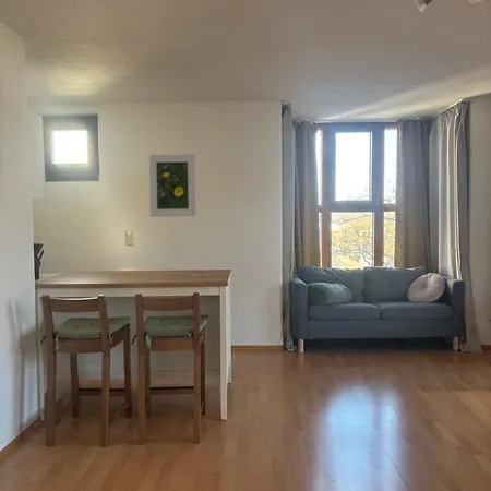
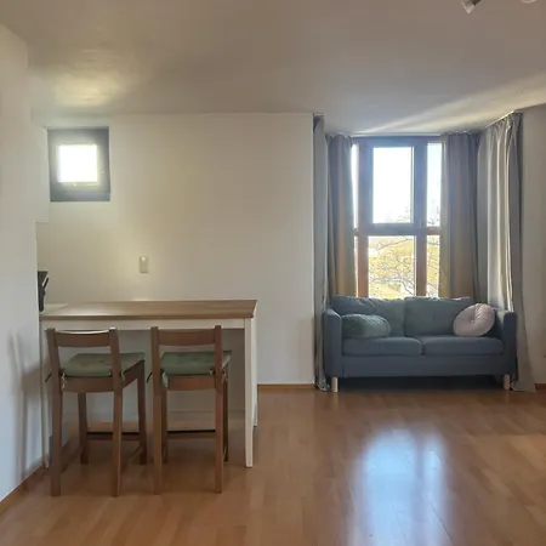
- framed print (172, 185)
